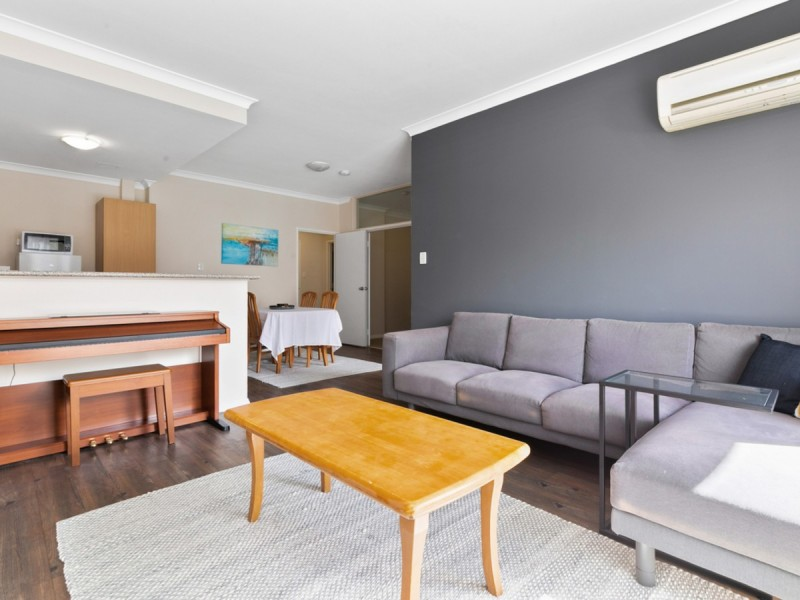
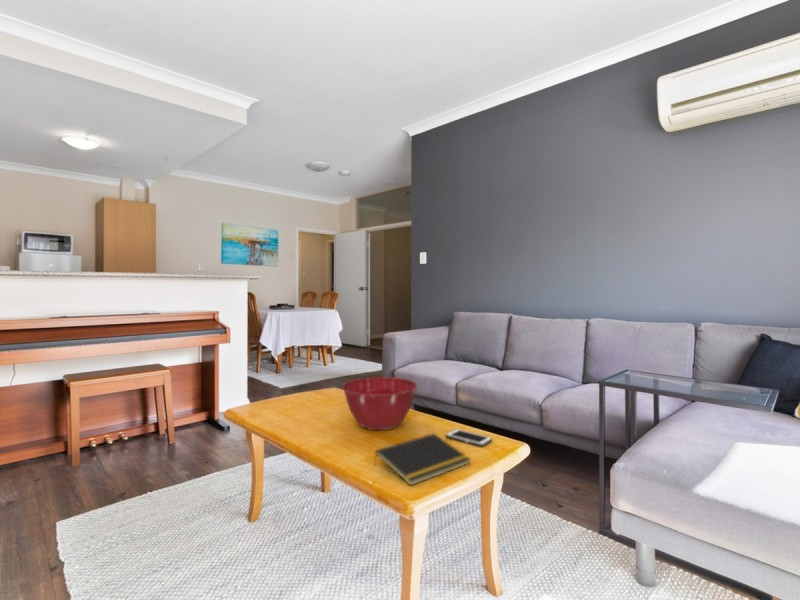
+ notepad (423, 456)
+ mixing bowl (379, 404)
+ cell phone (468, 437)
